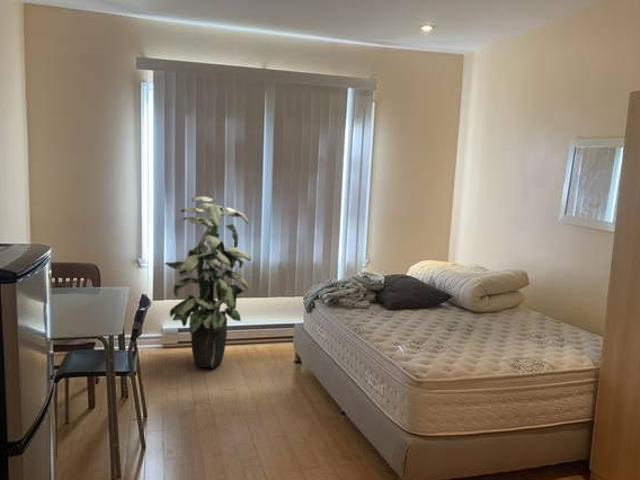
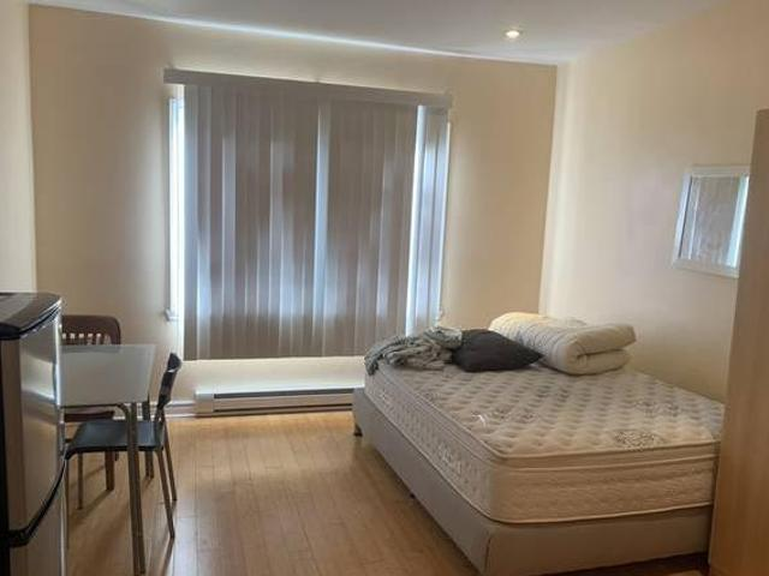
- indoor plant (207, 281)
